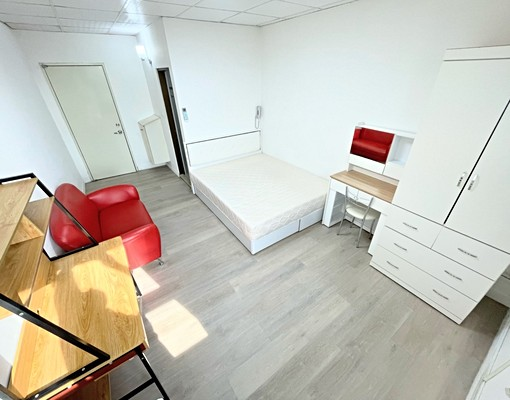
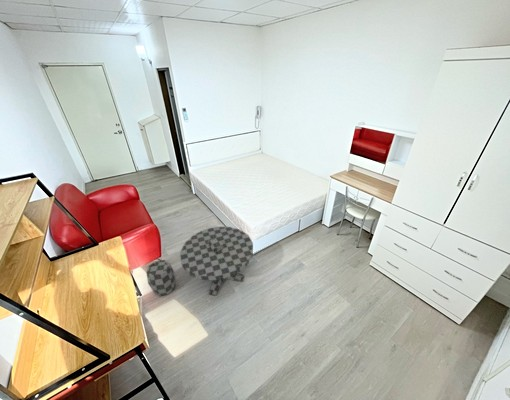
+ coffee table (204, 267)
